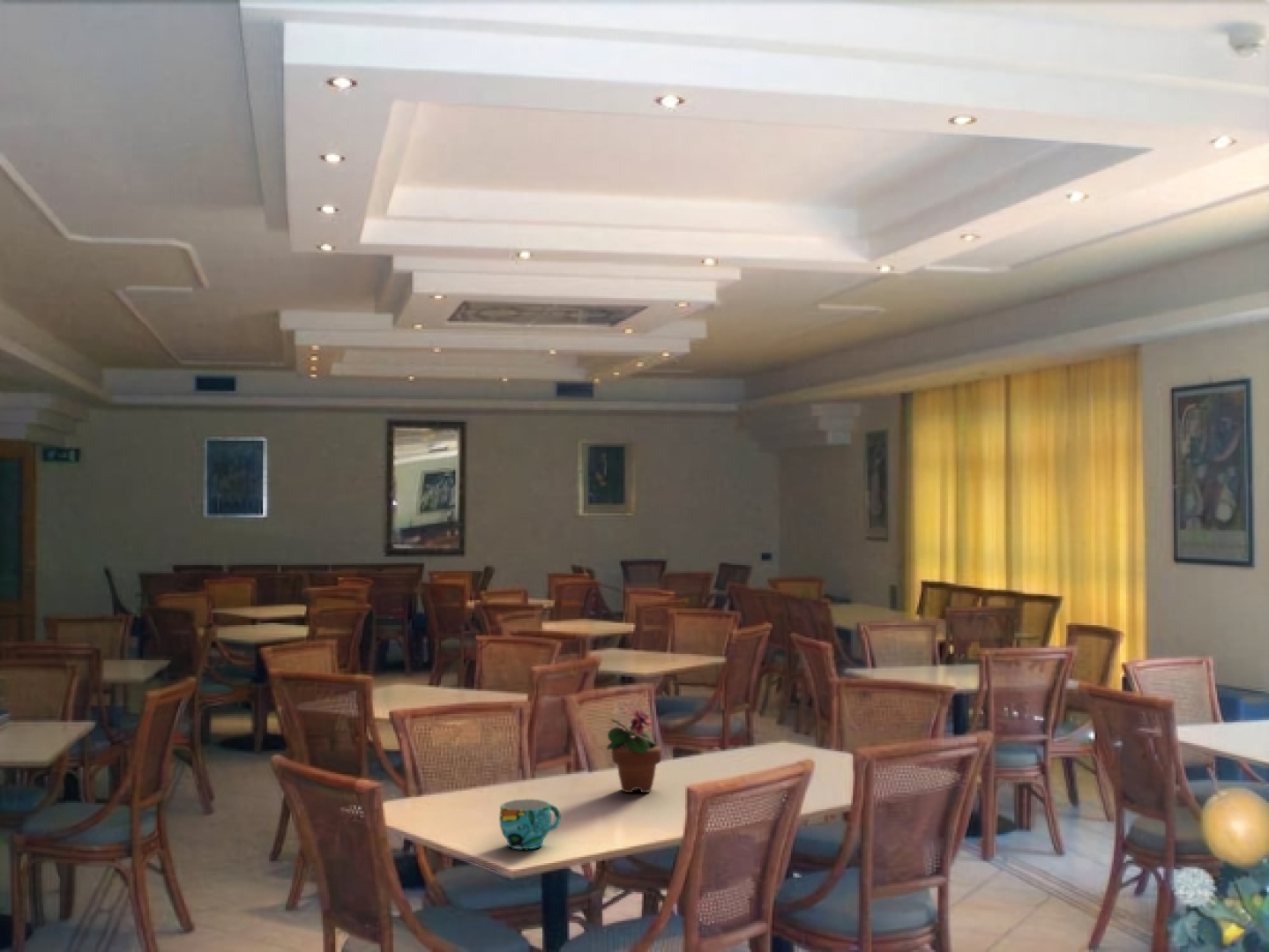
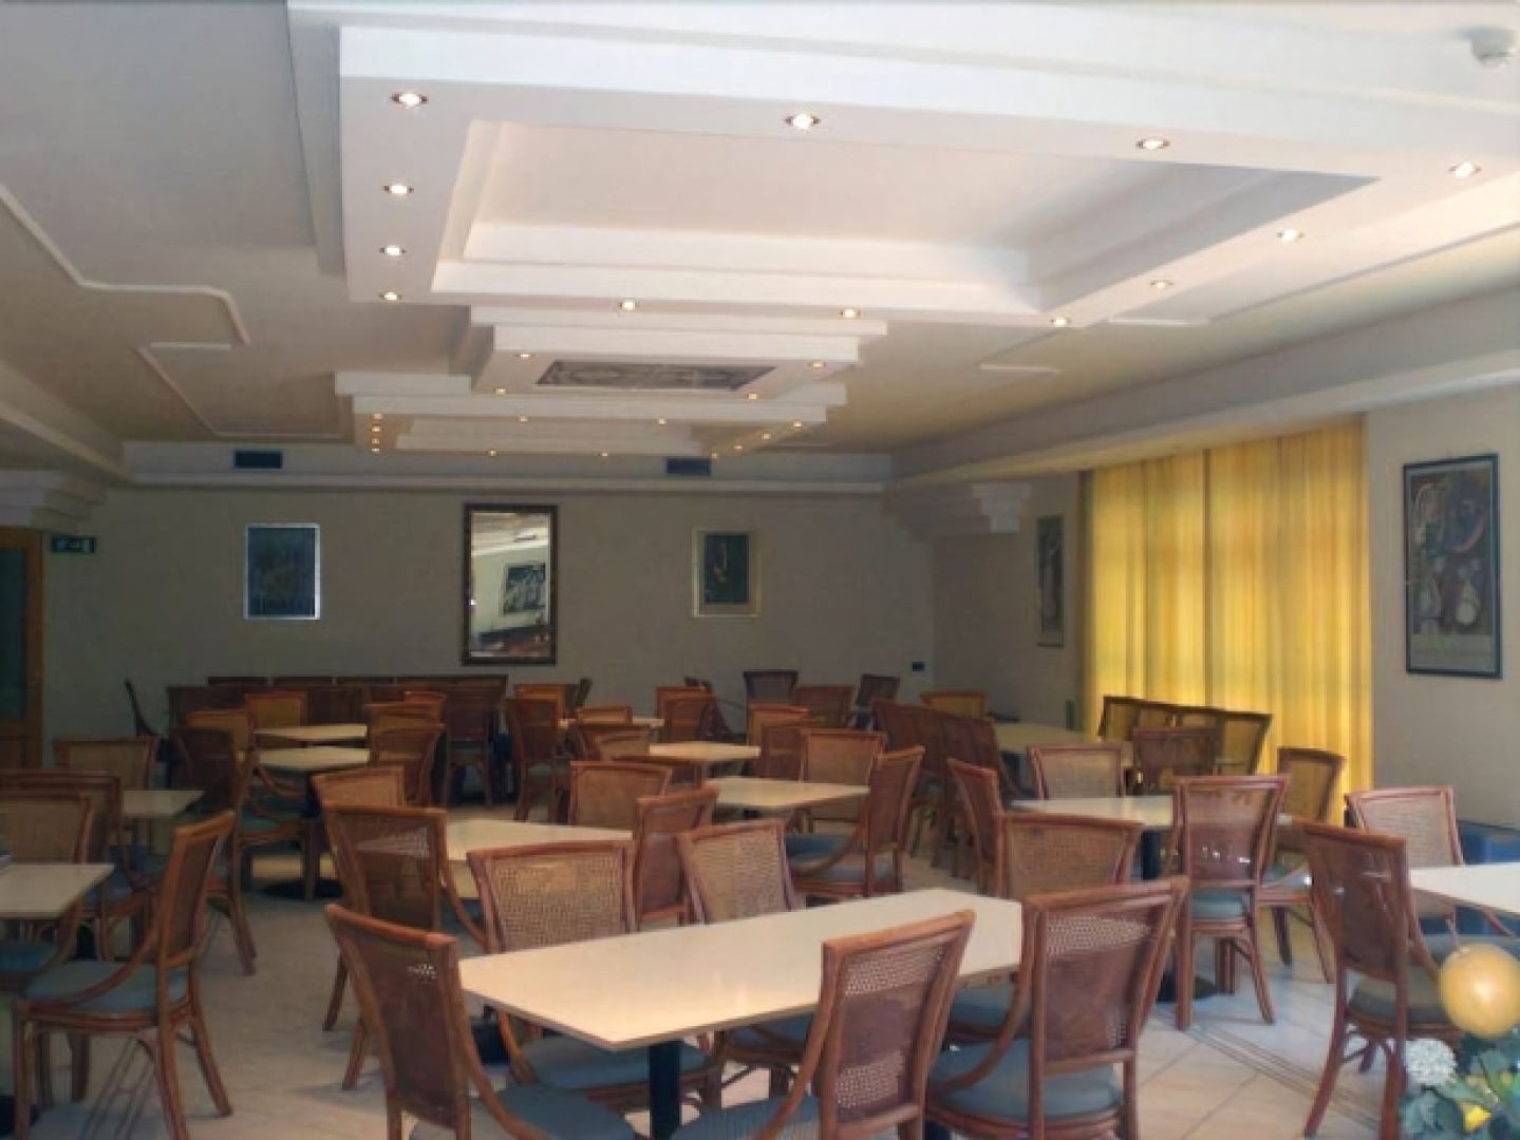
- cup (527, 824)
- potted flower (633, 747)
